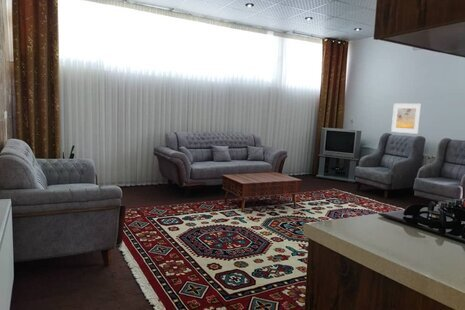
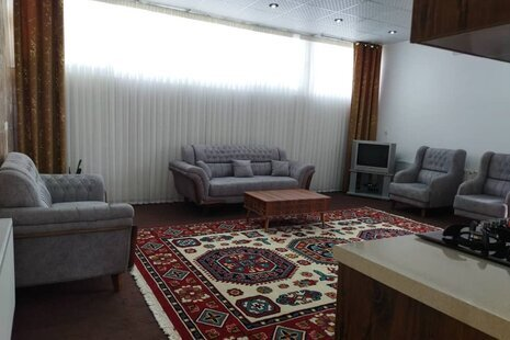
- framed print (405, 118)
